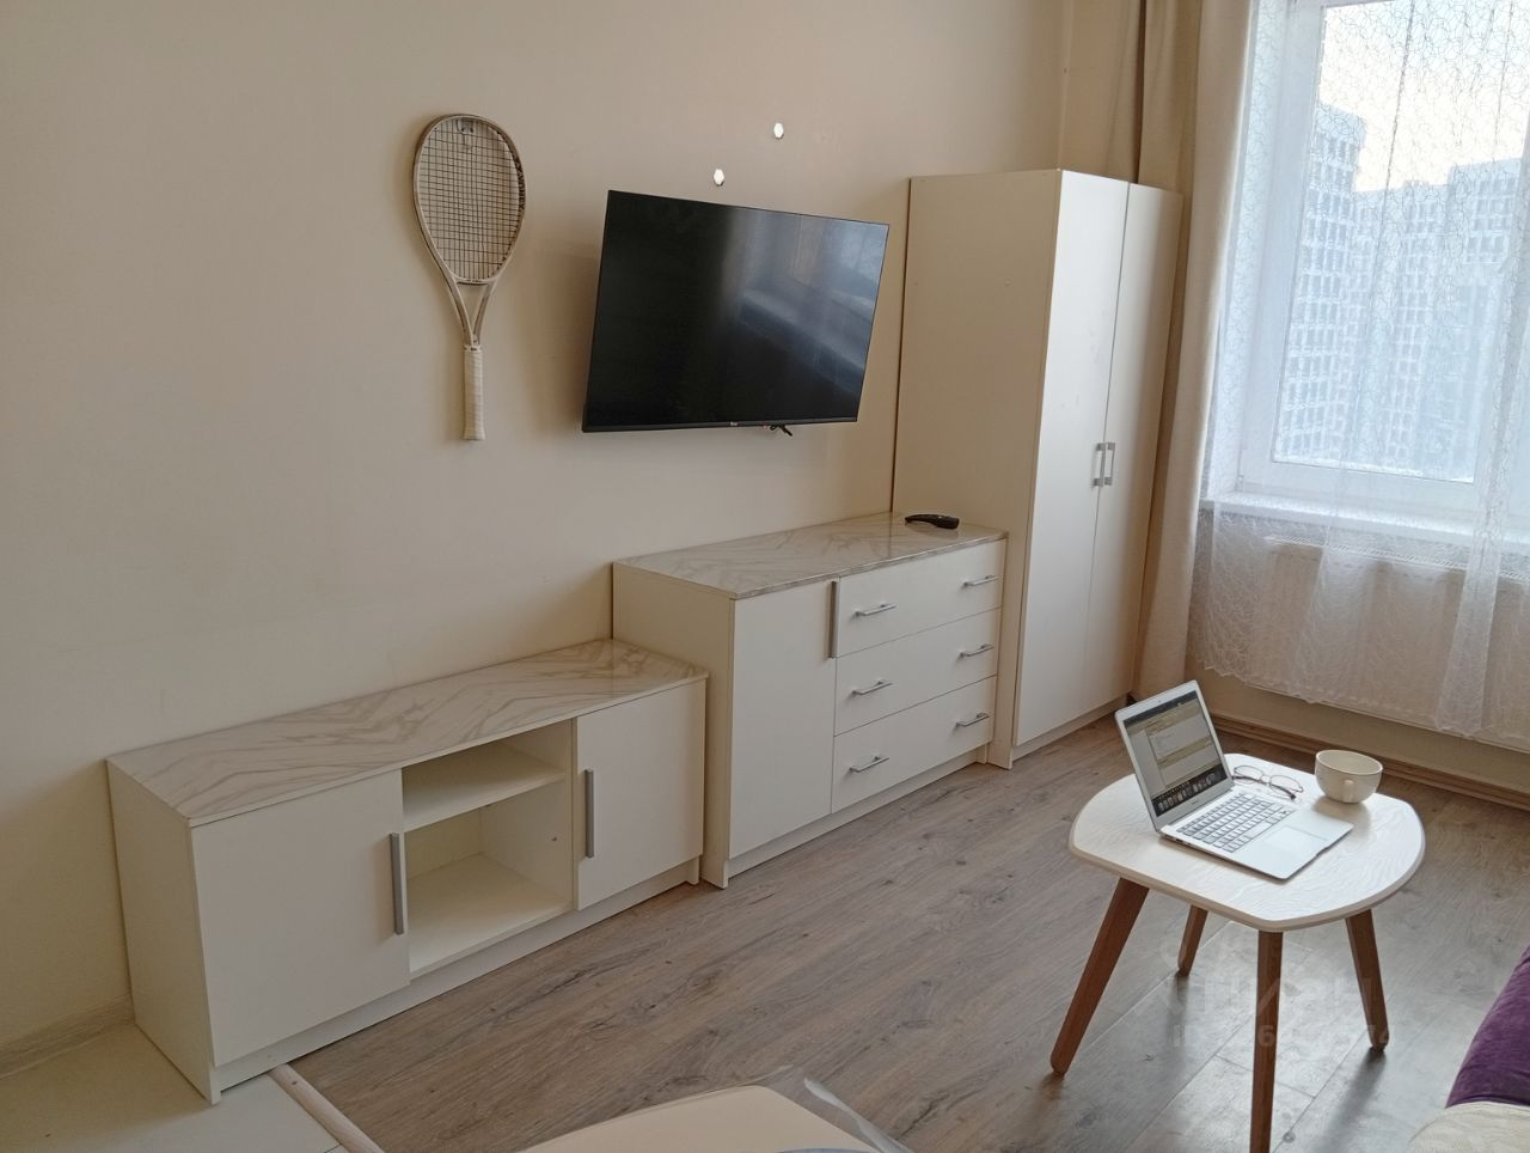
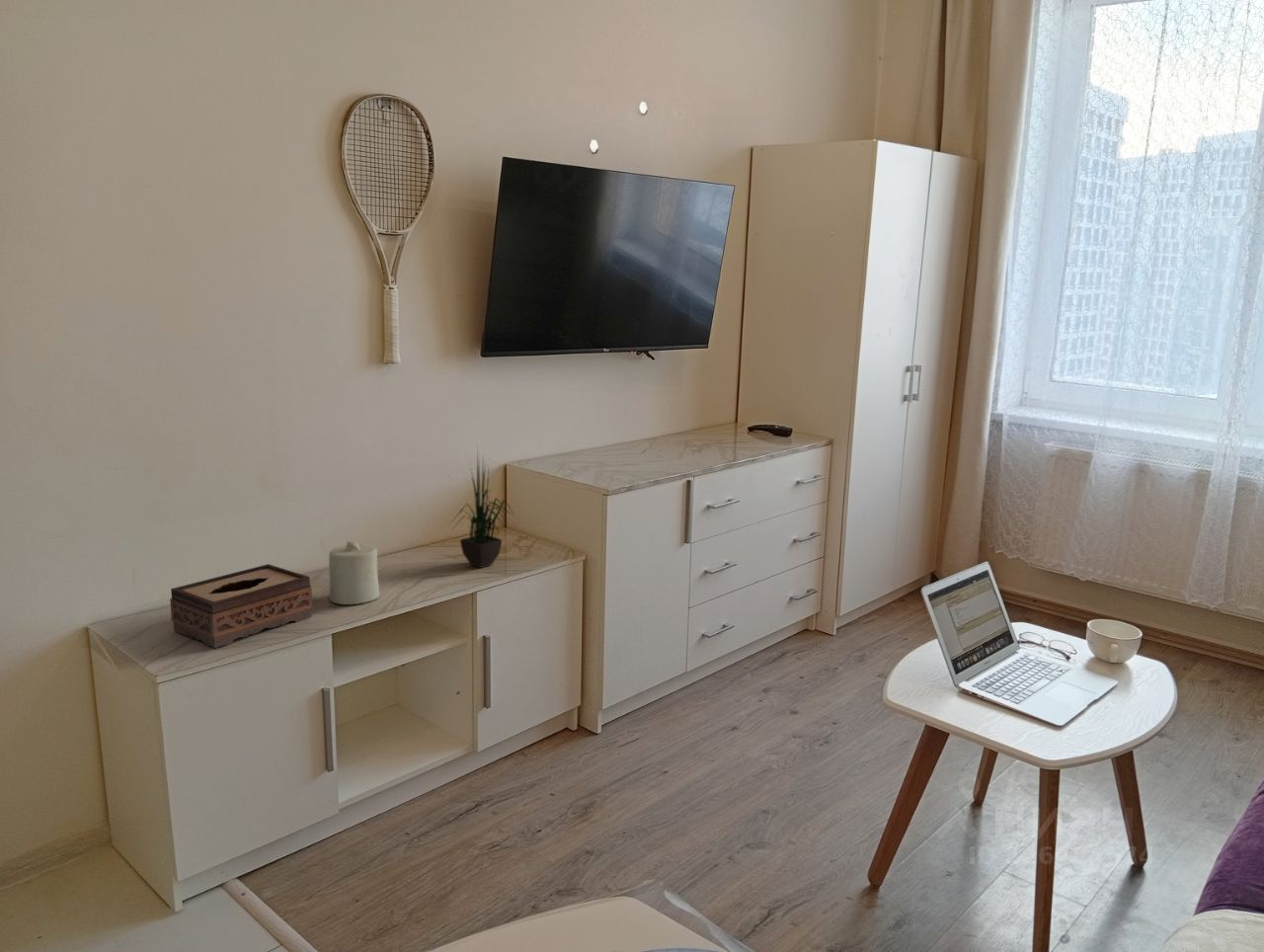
+ candle (354, 569)
+ potted plant (485, 504)
+ tissue box (243, 603)
